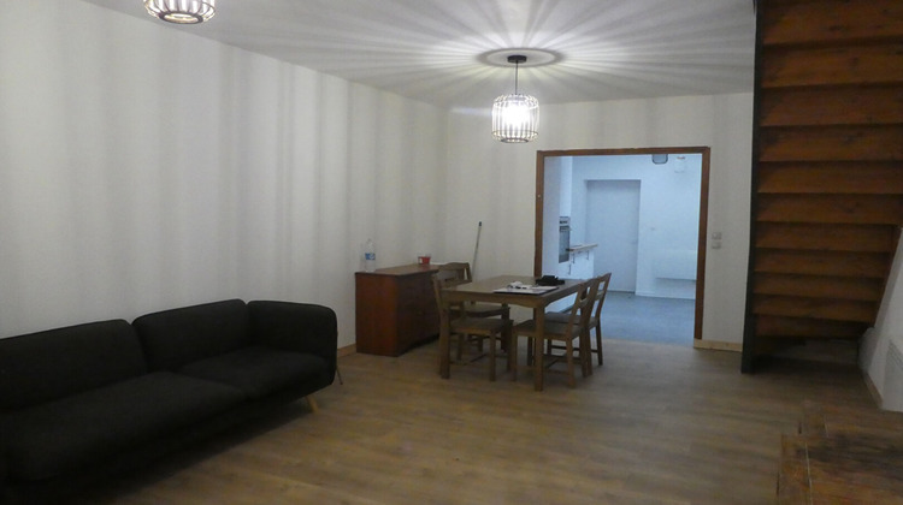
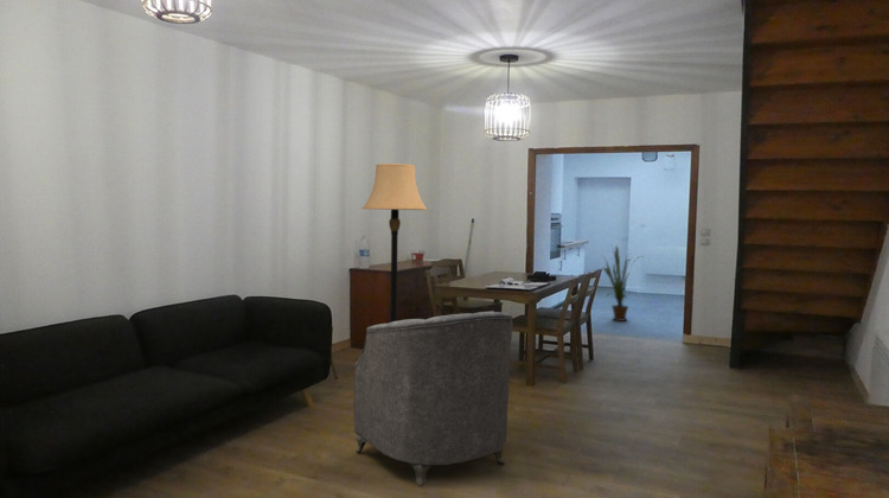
+ lamp (394, 268)
+ house plant (621, 282)
+ armchair (440, 382)
